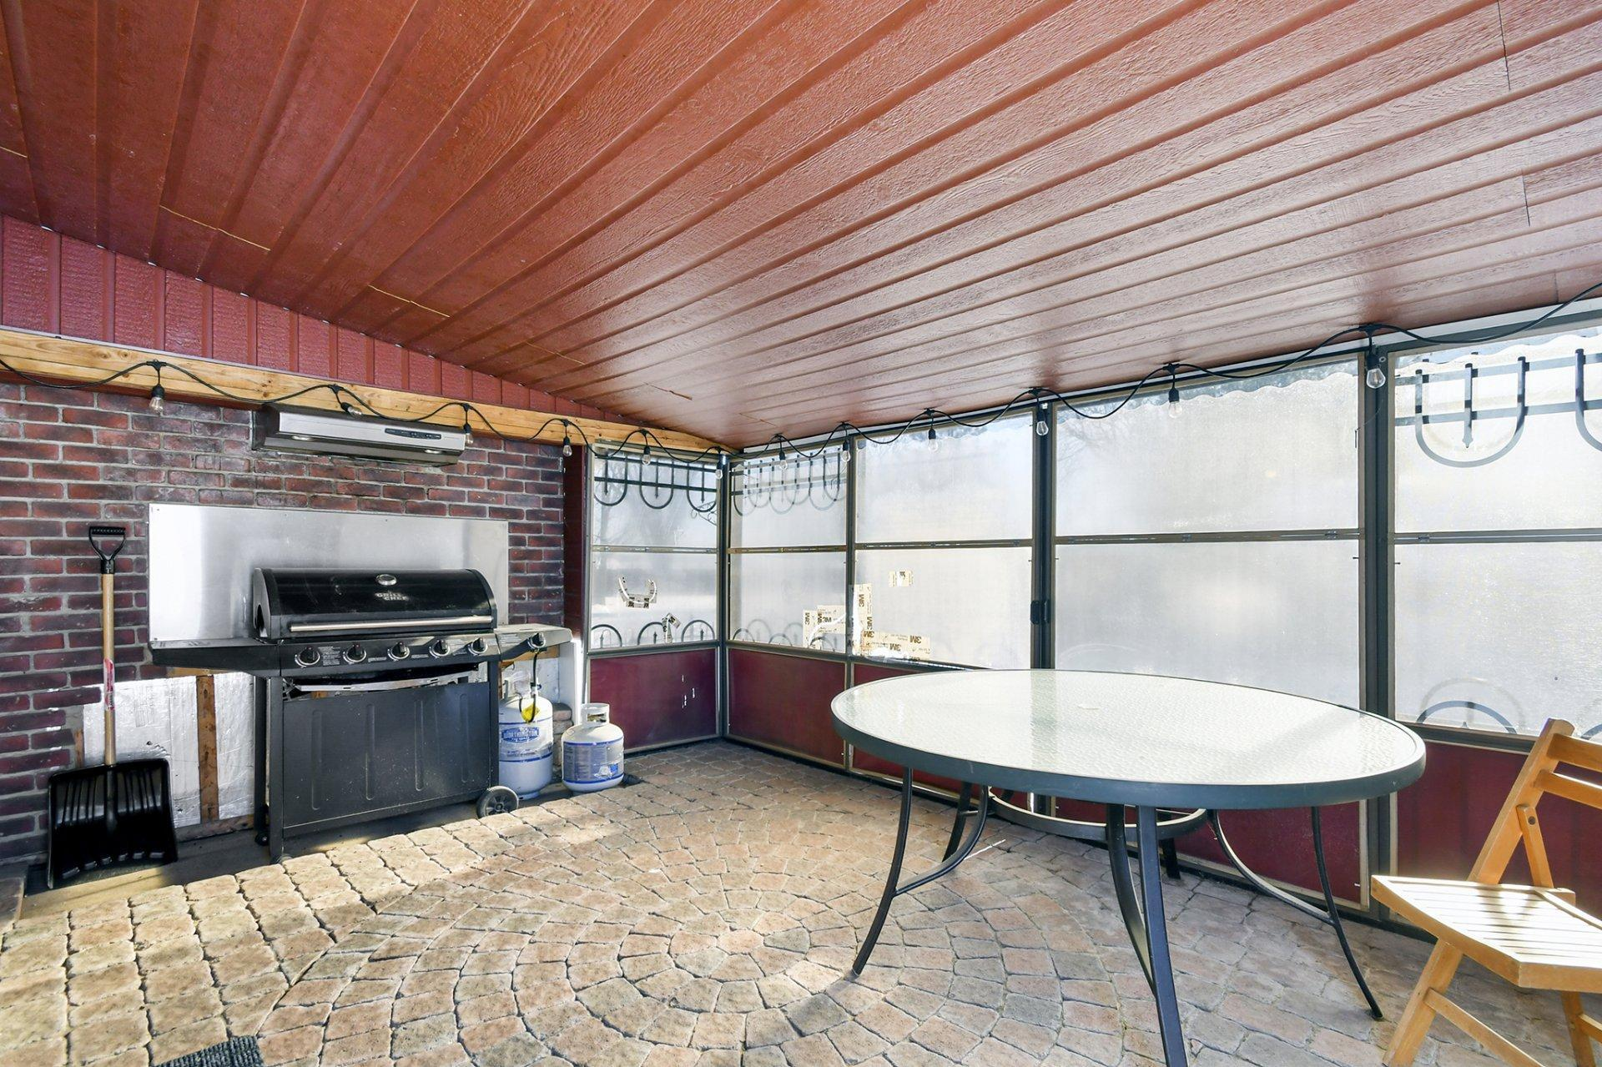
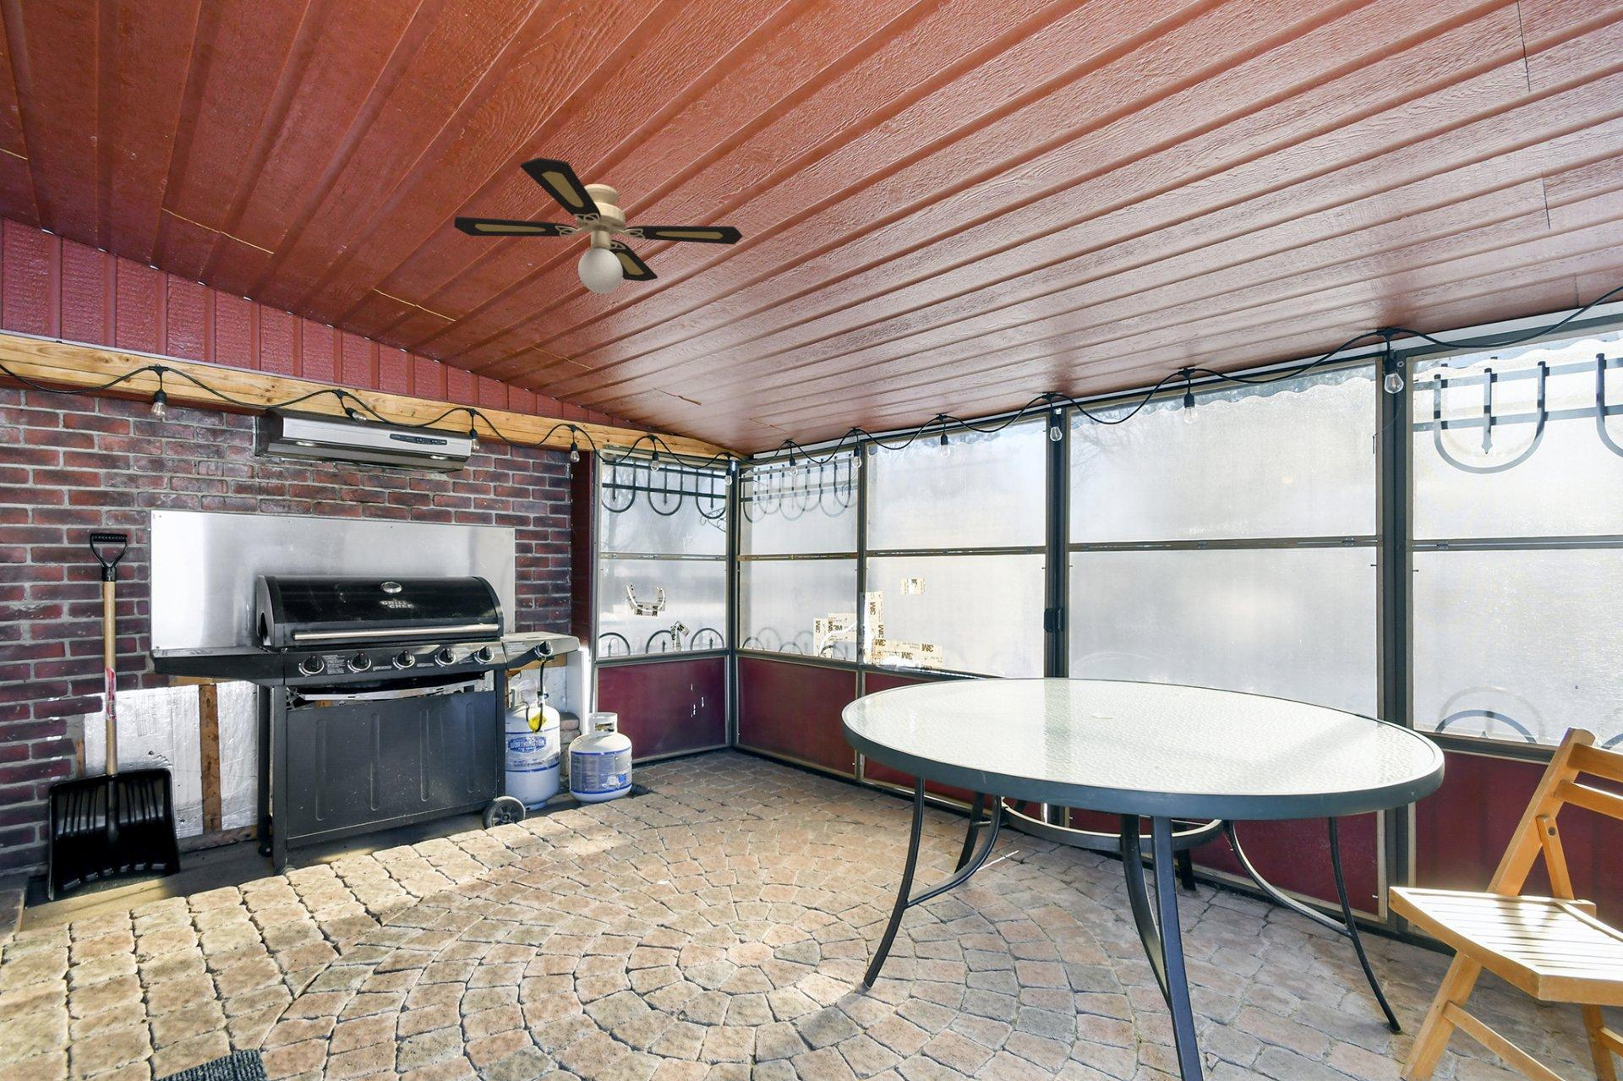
+ ceiling fan (601, 241)
